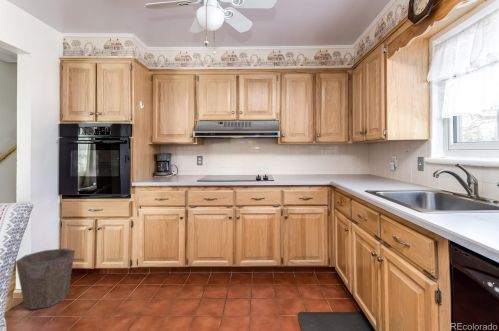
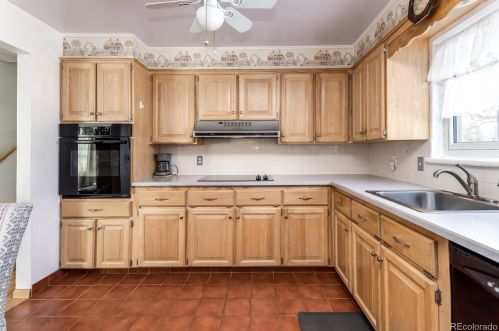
- waste bin (47, 277)
